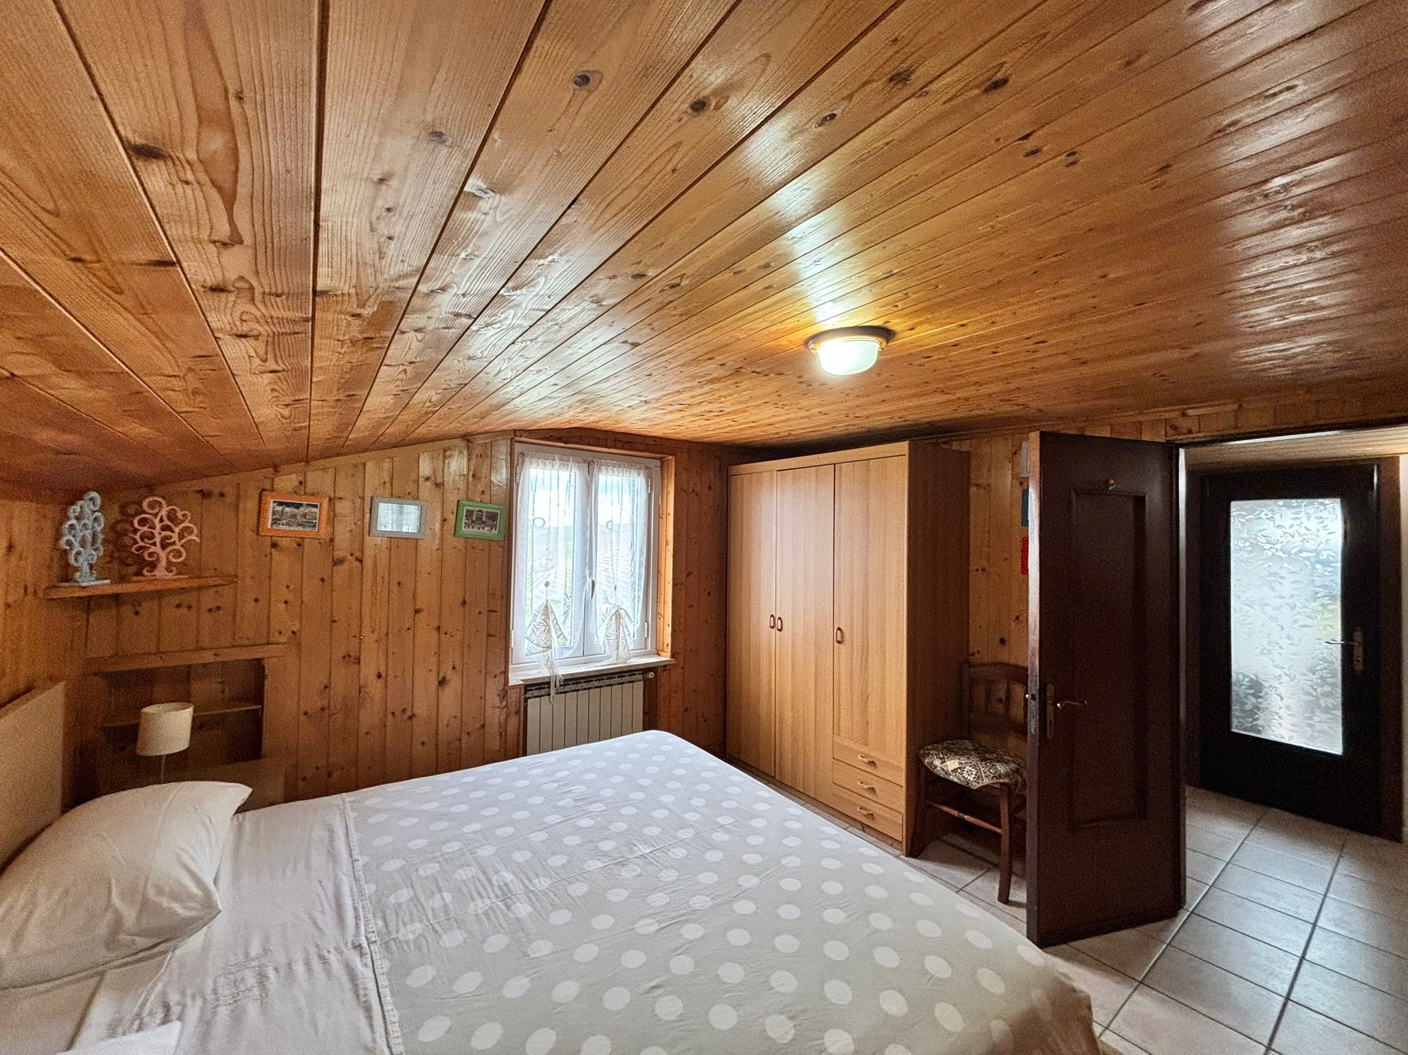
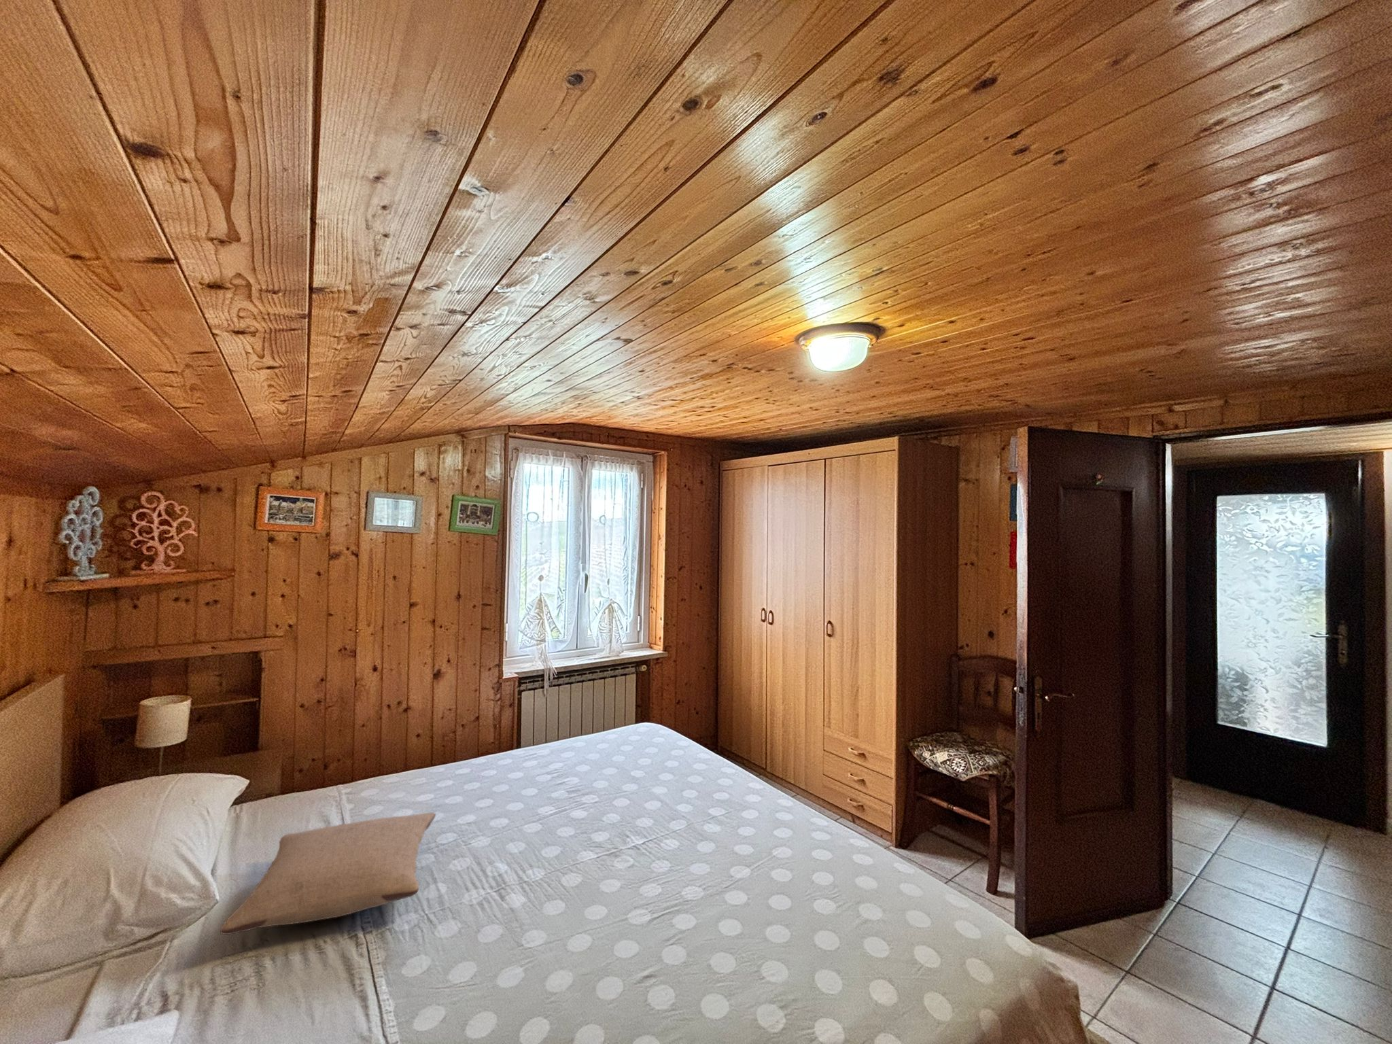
+ pillow (346, 864)
